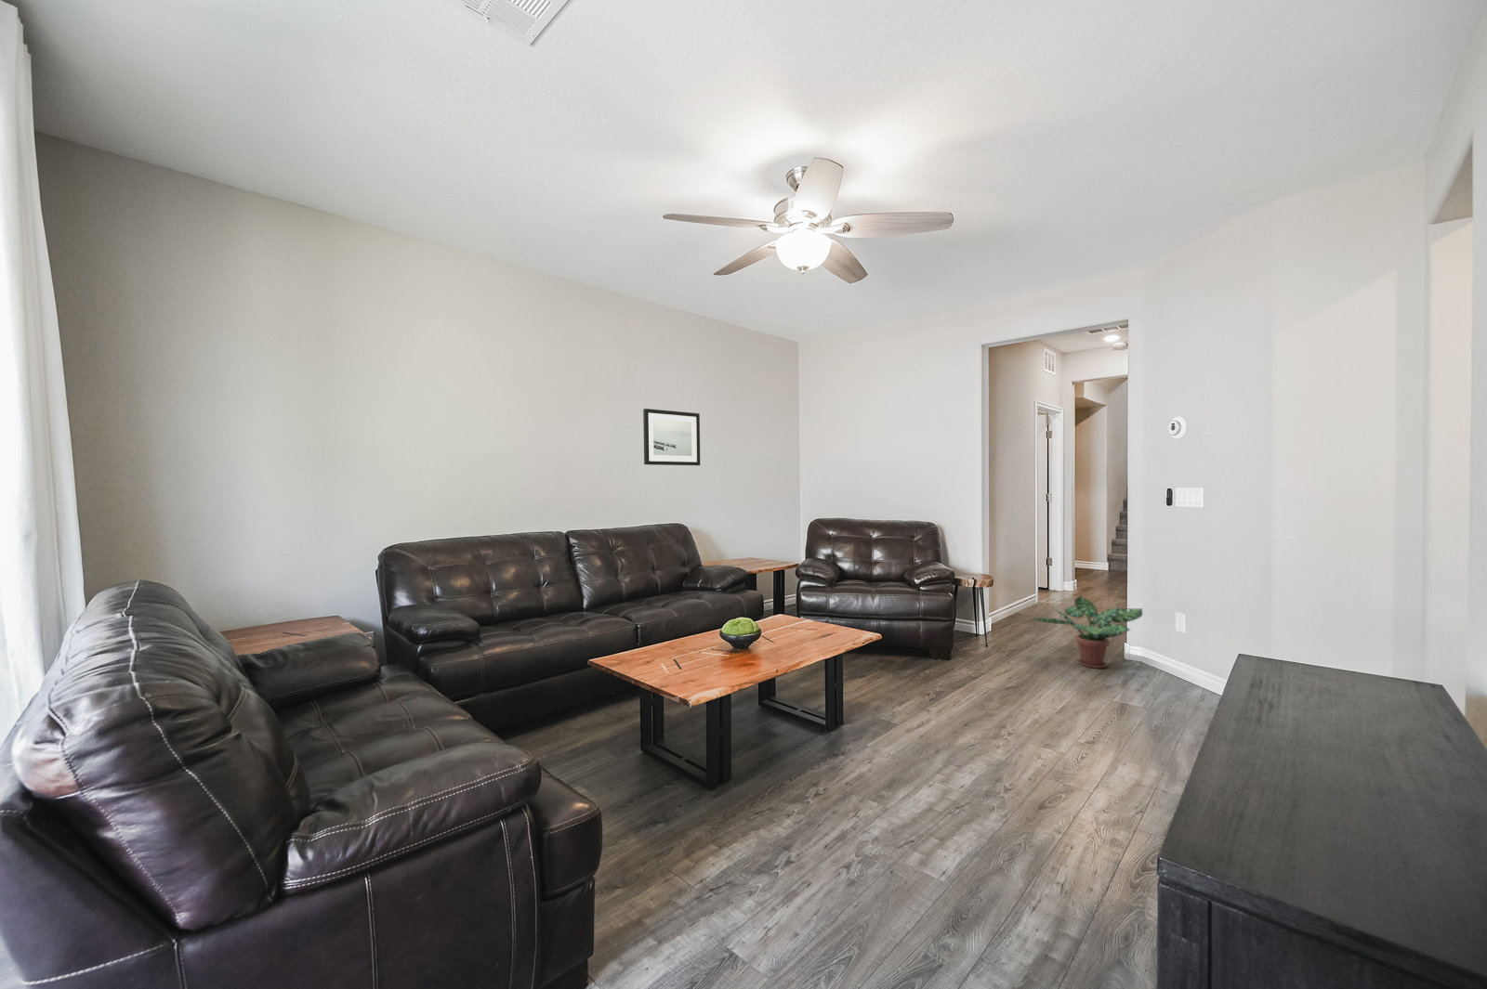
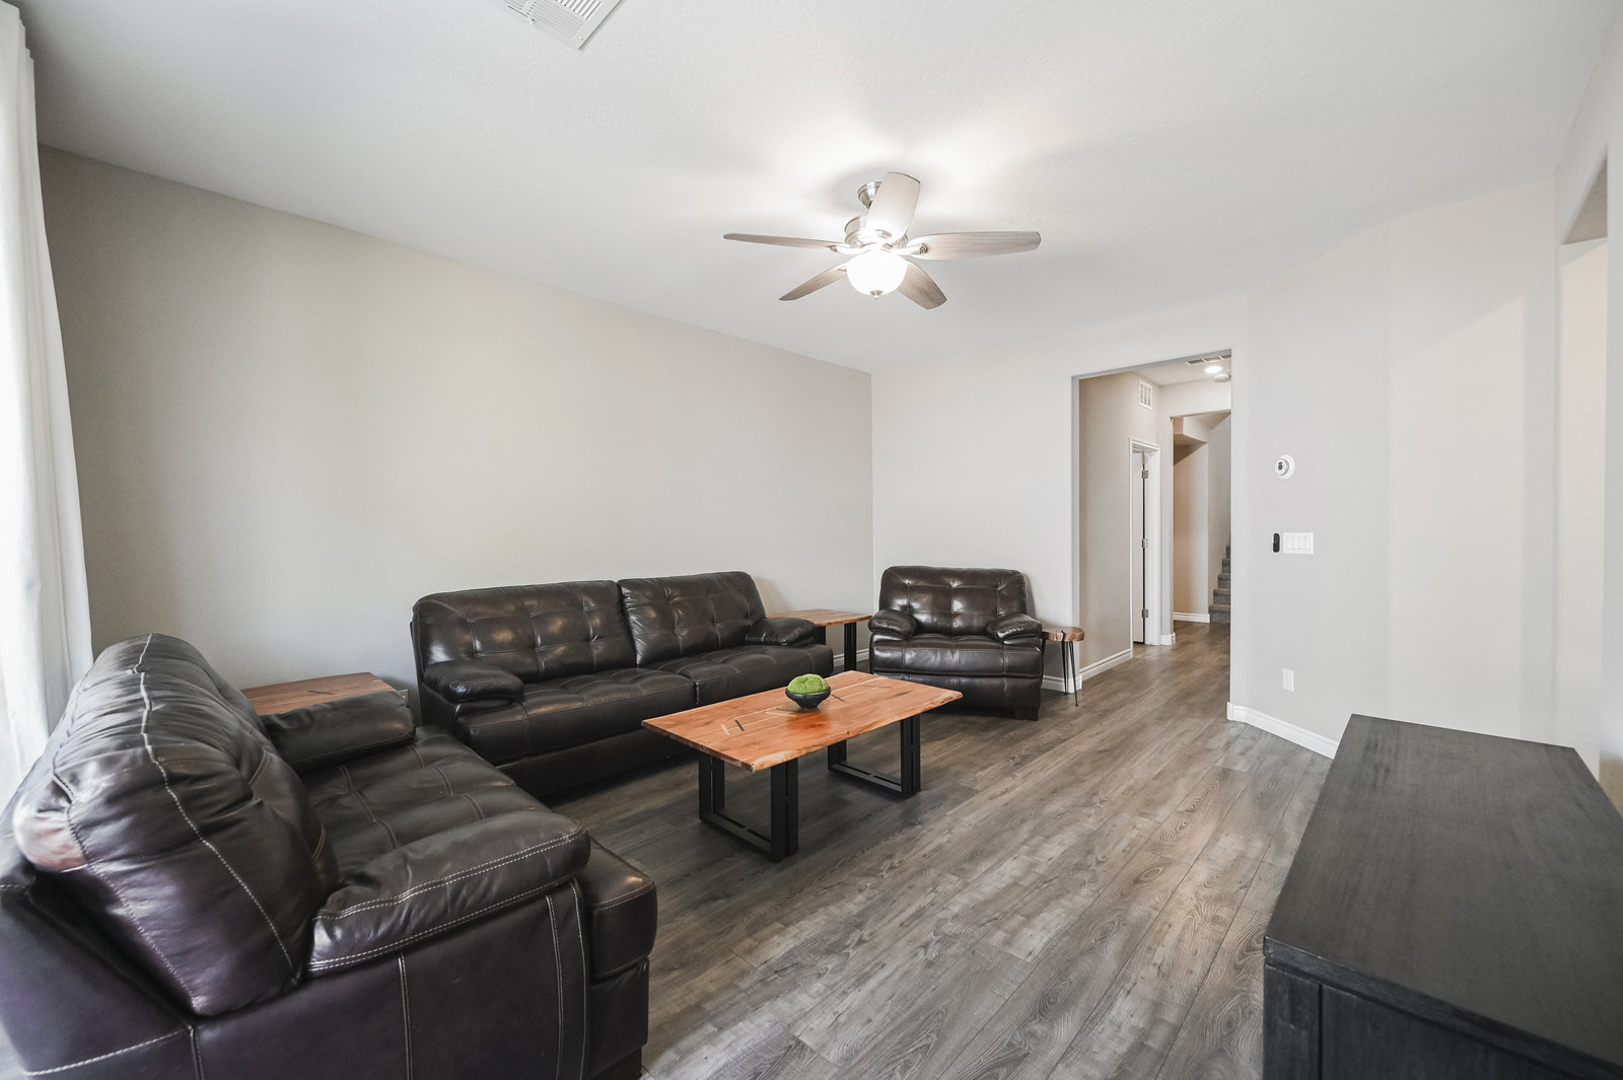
- wall art (672, 437)
- potted plant (1098, 629)
